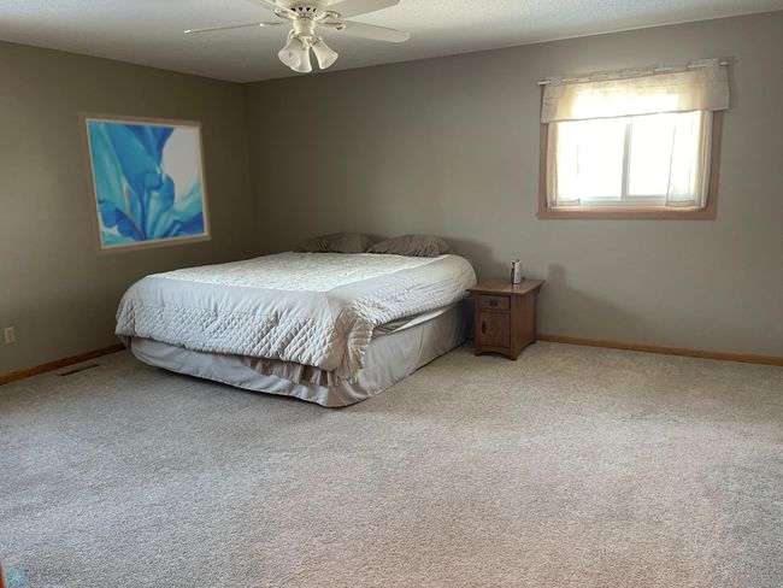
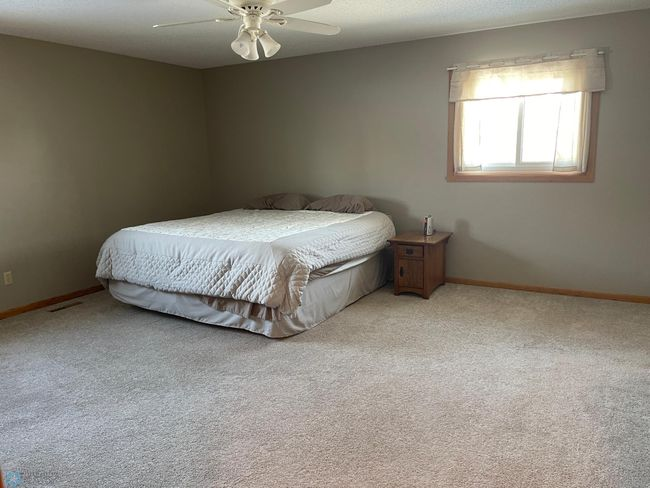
- wall art (152, 183)
